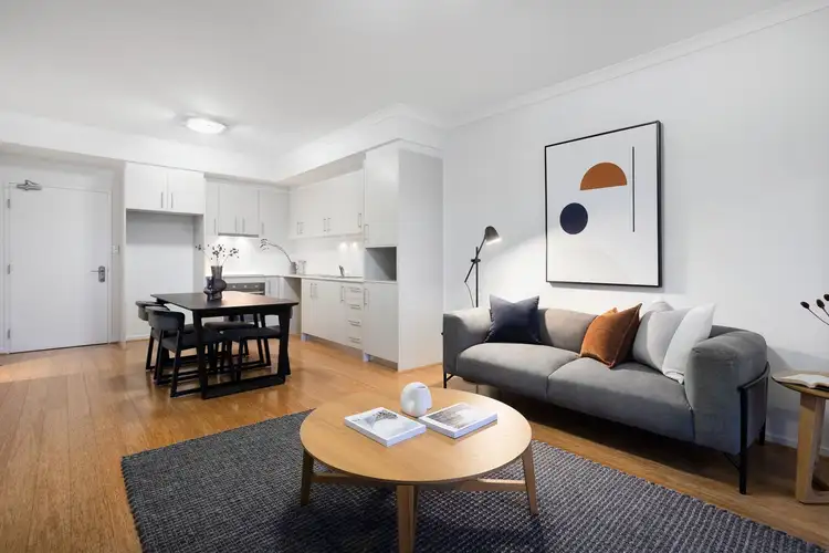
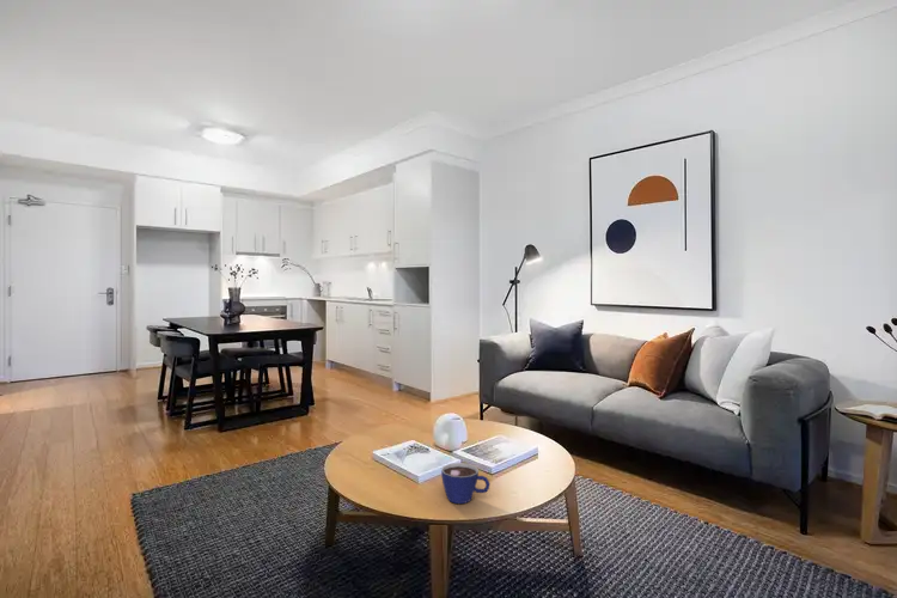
+ cup (465, 483)
